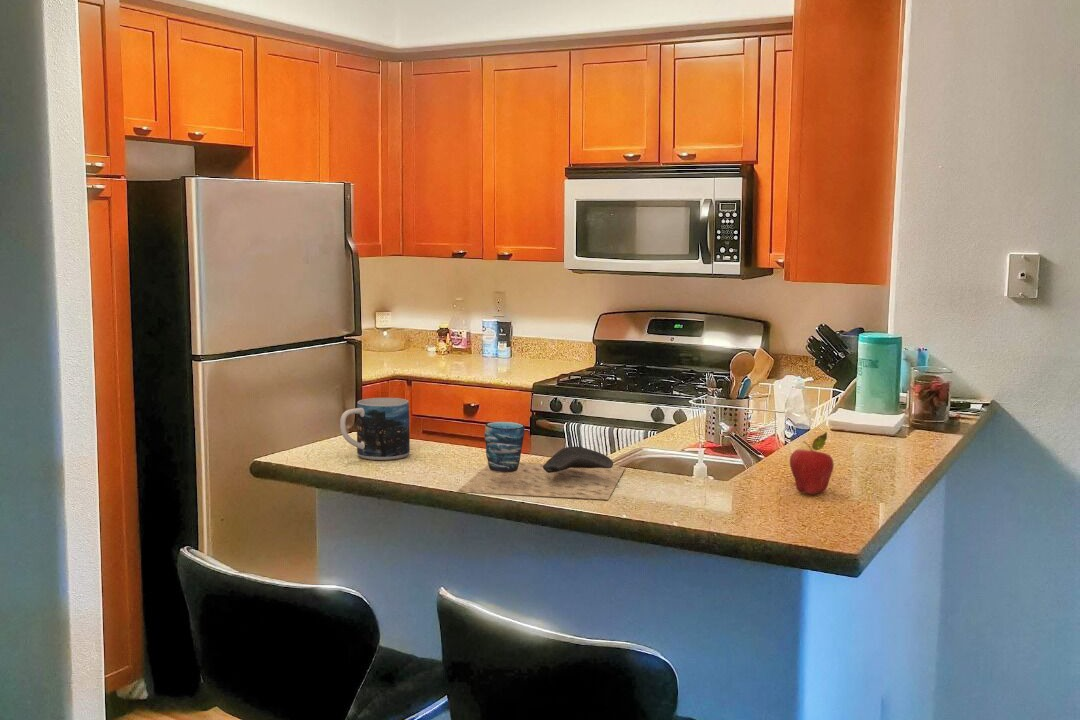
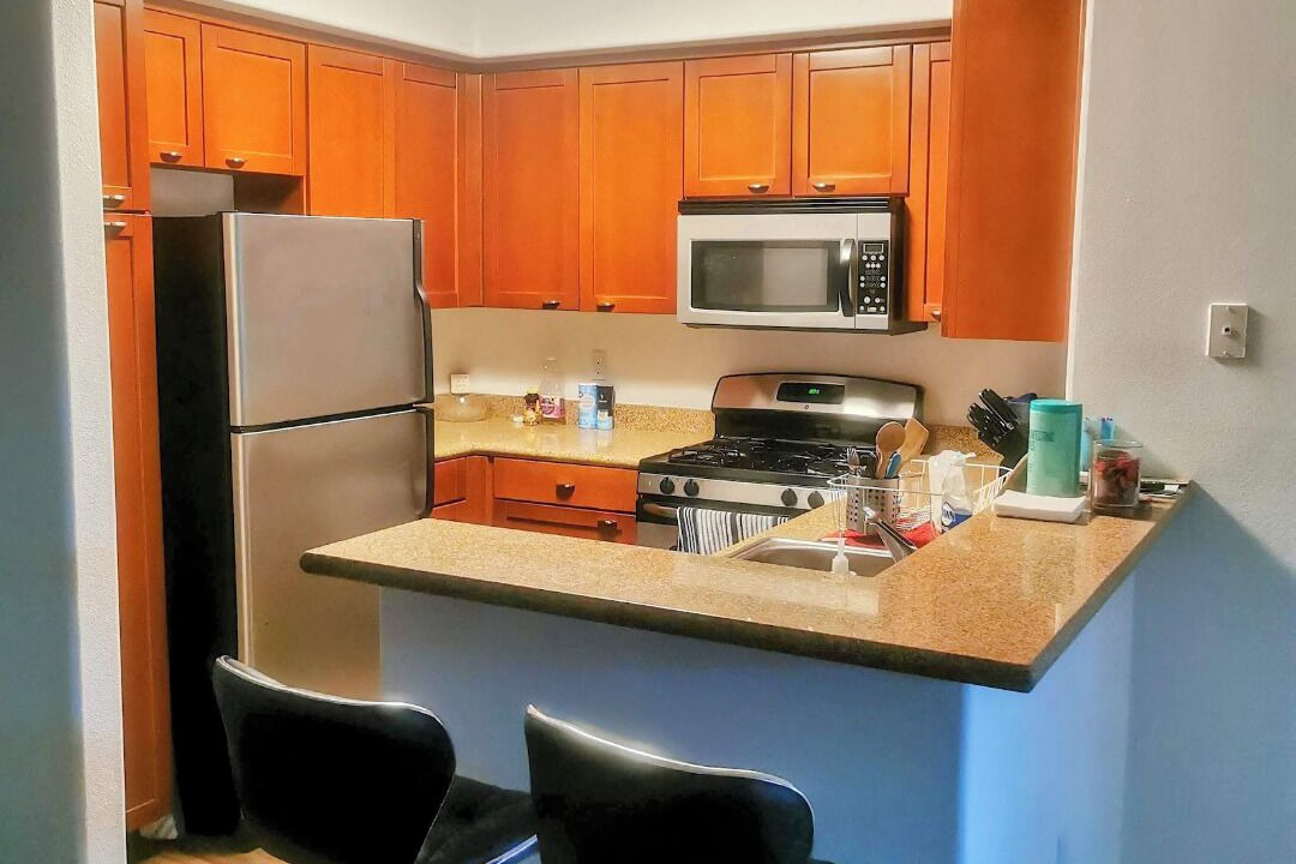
- cup (551, 457)
- fruit (811, 461)
- mug (373, 429)
